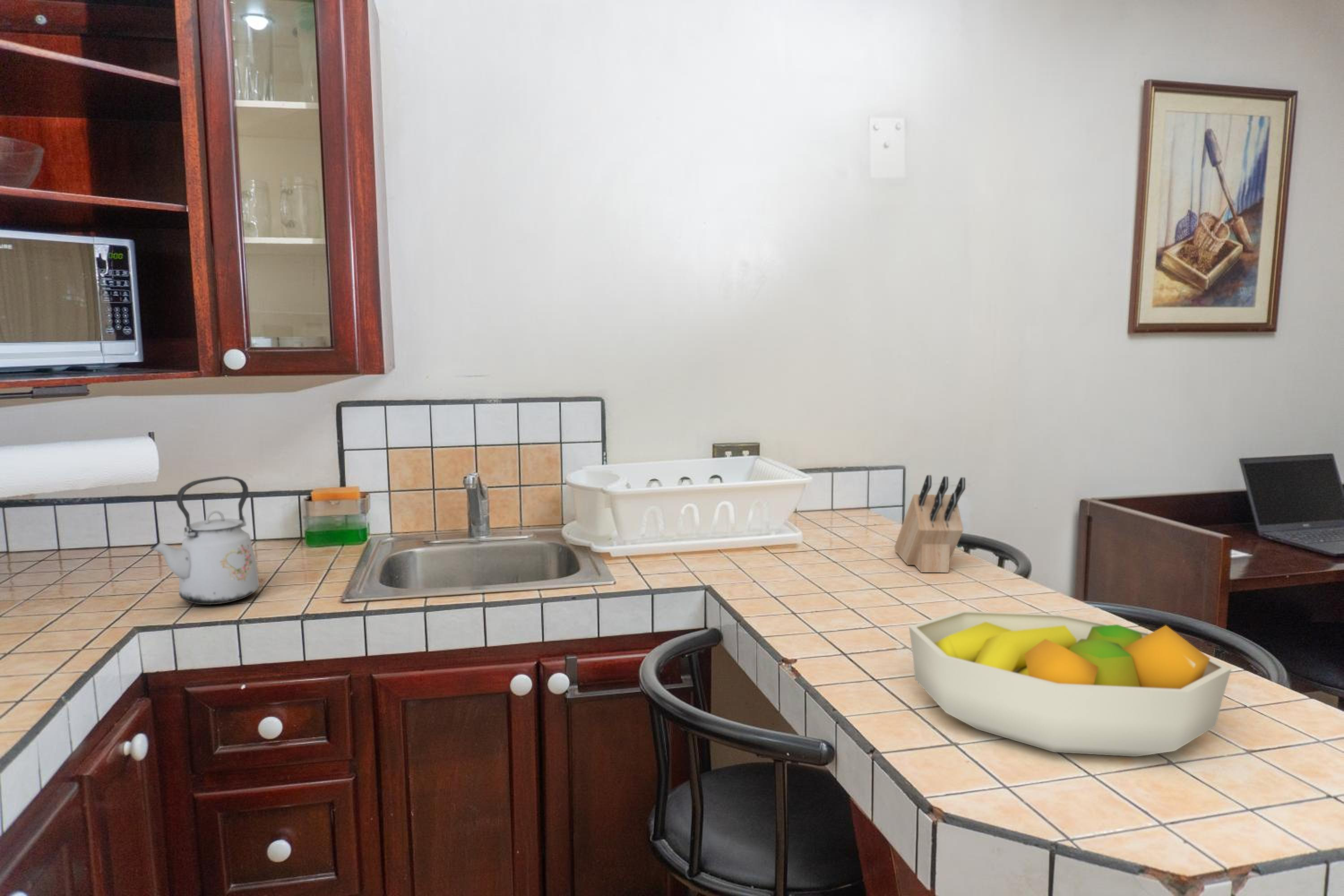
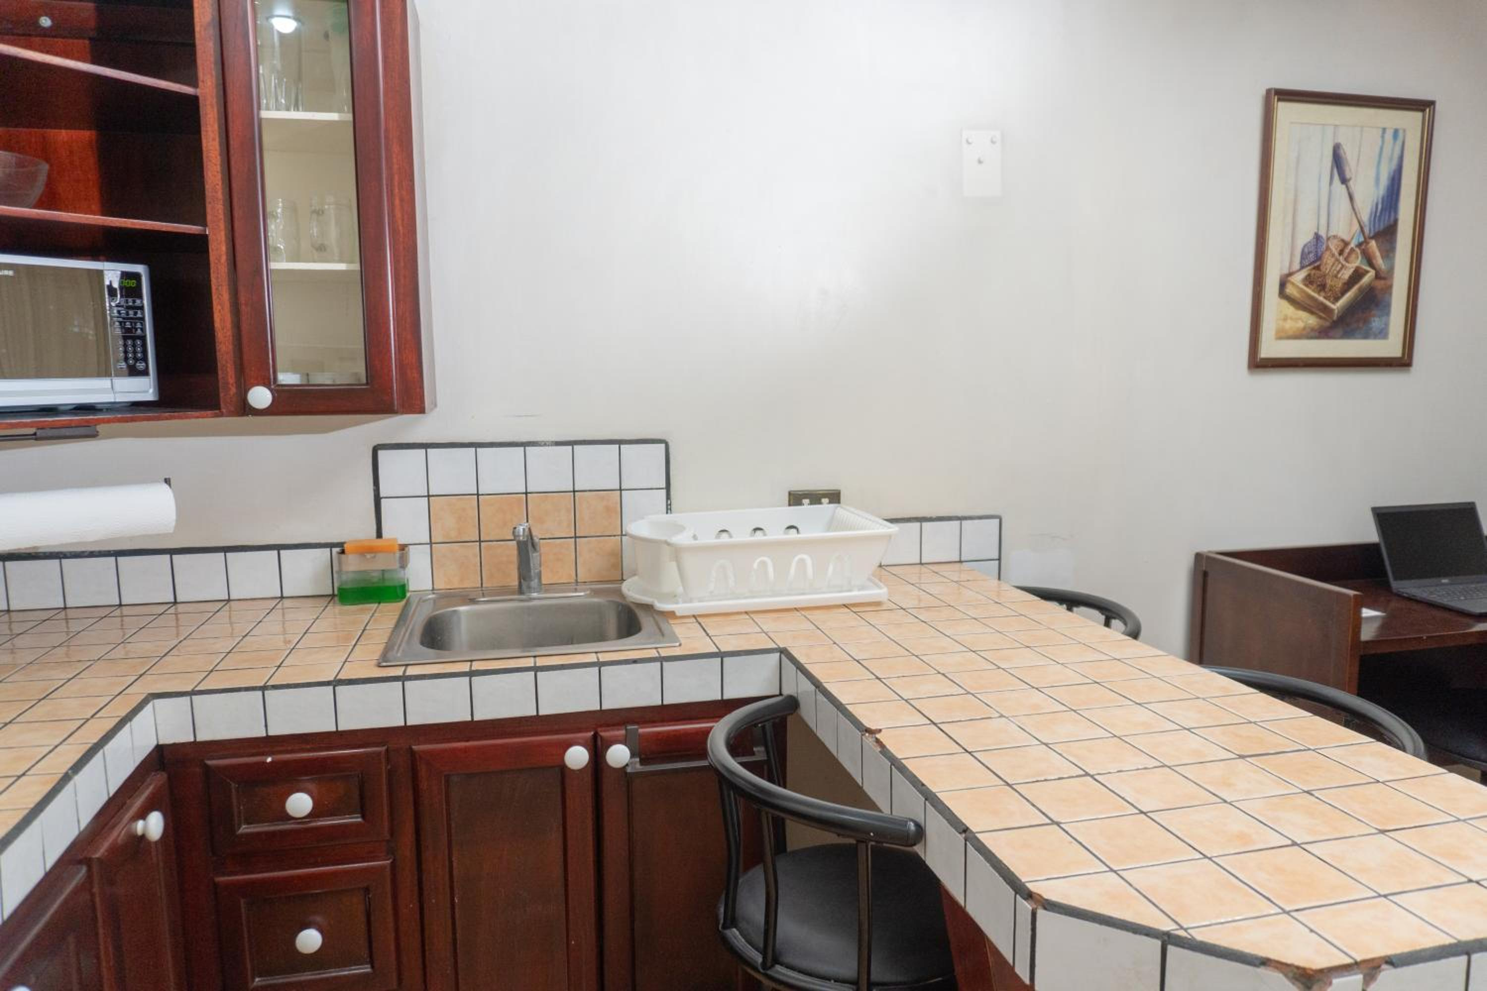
- knife block (930, 517)
- kettle (202, 541)
- fruit bowl (1058, 666)
